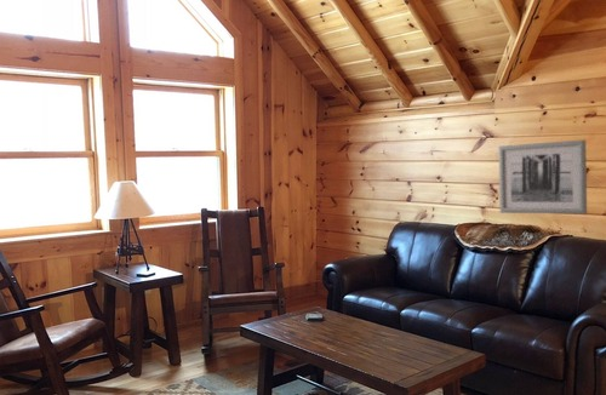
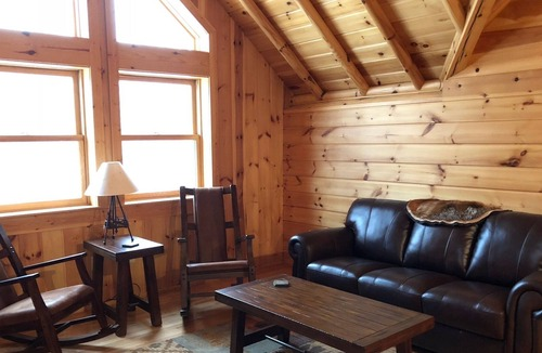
- wall art (539, 178)
